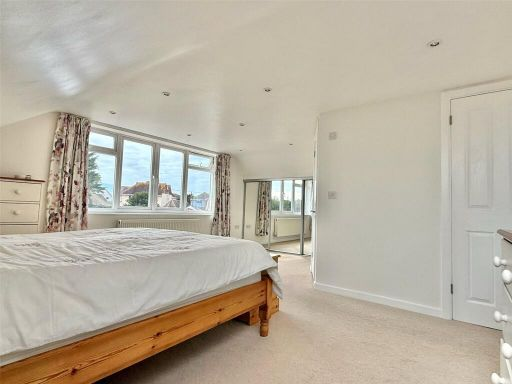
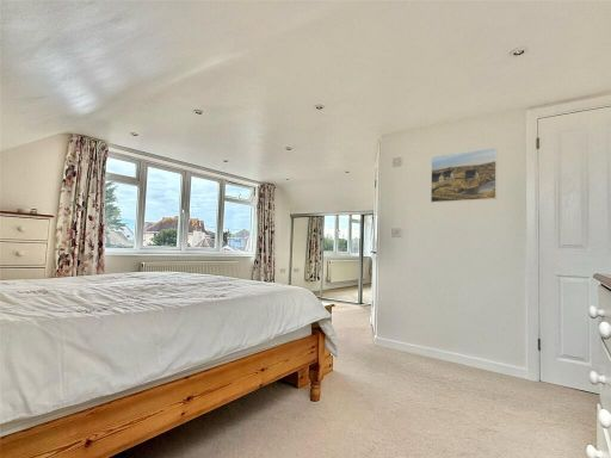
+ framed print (462, 177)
